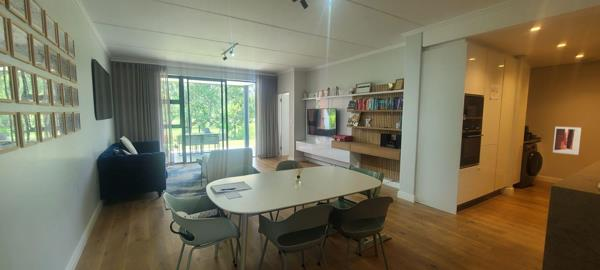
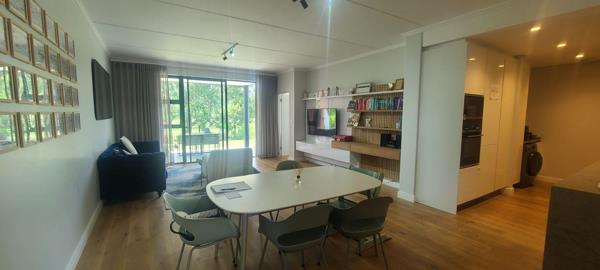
- wall art (566, 140)
